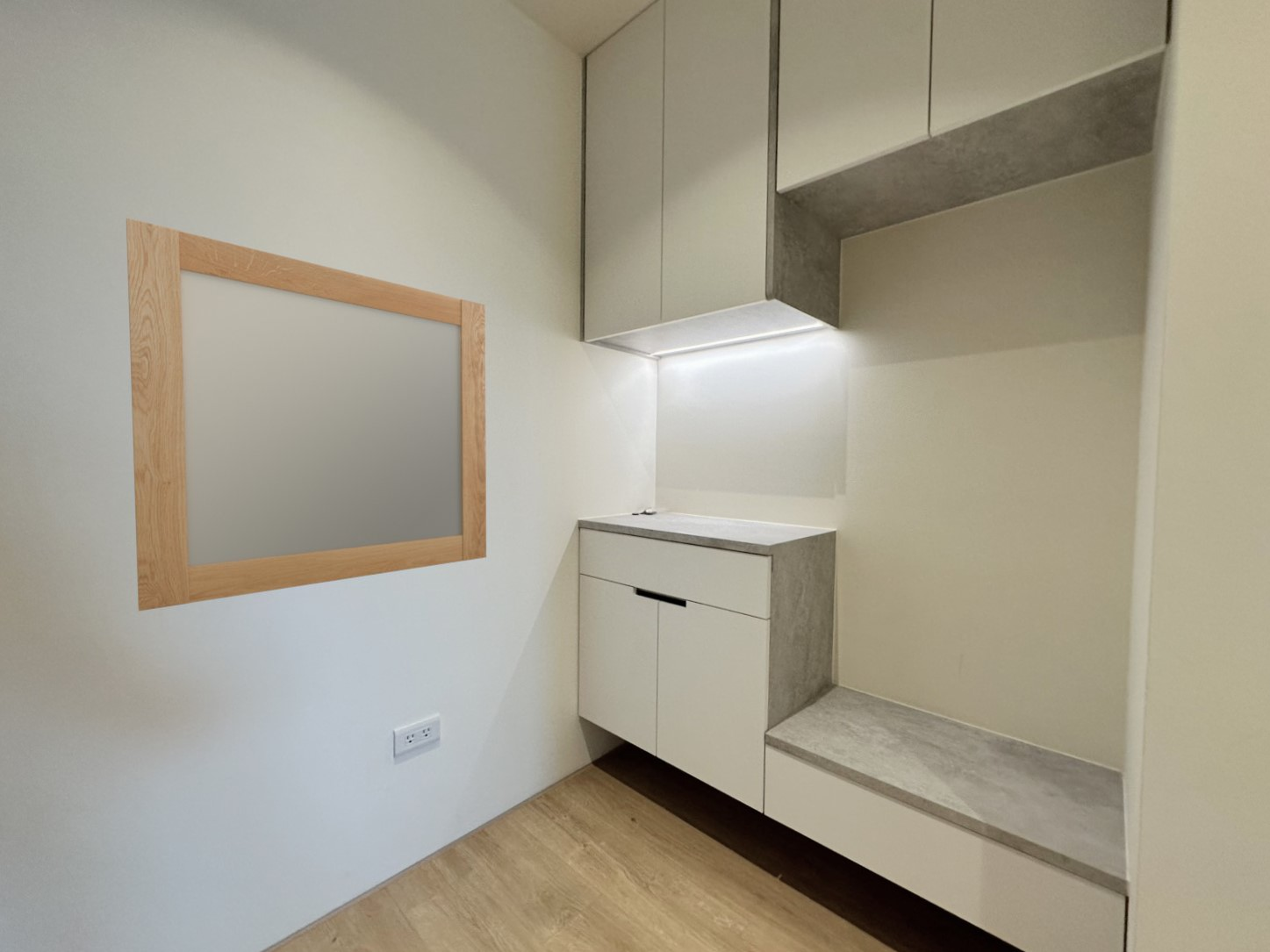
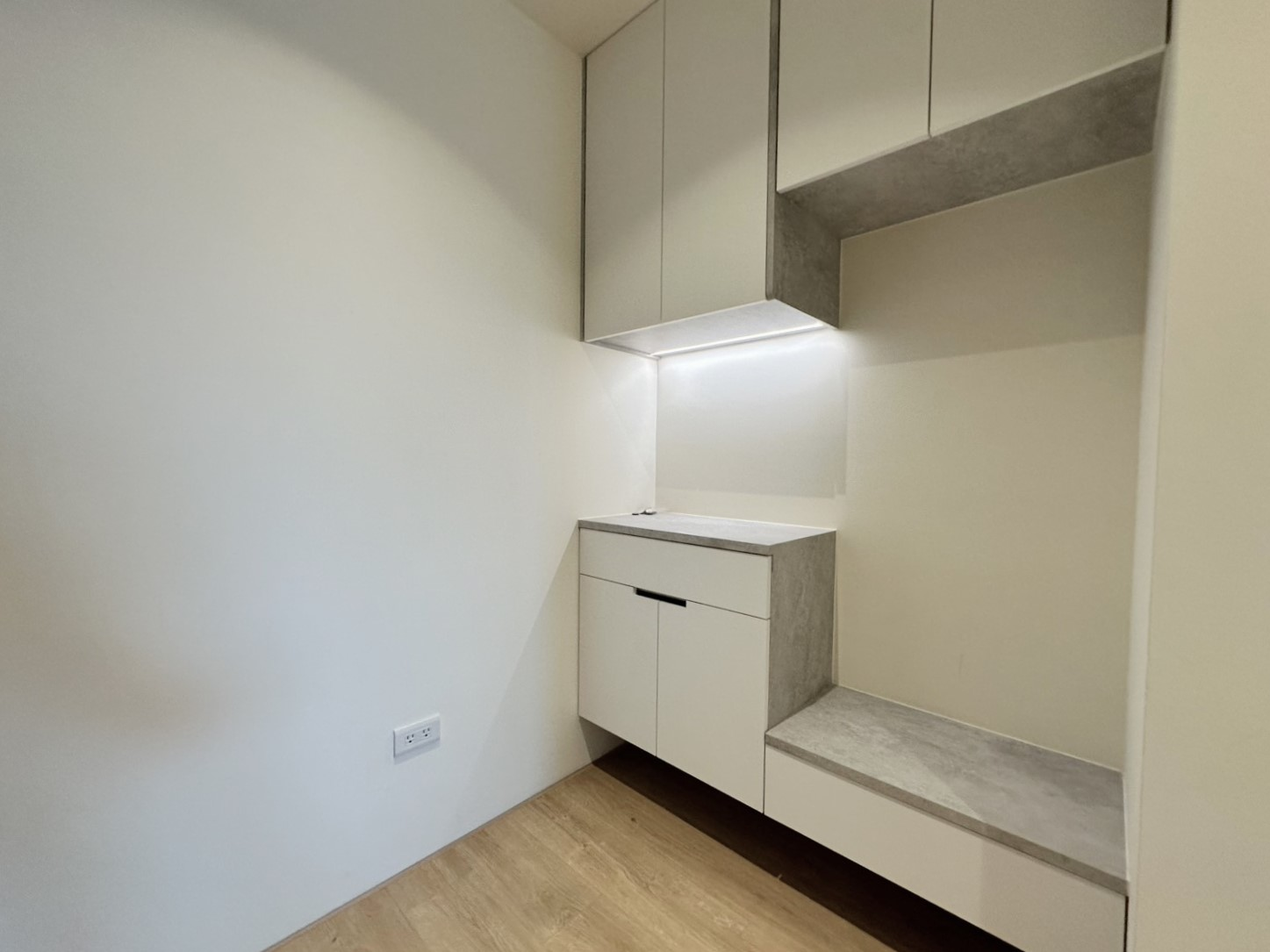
- home mirror (346, 426)
